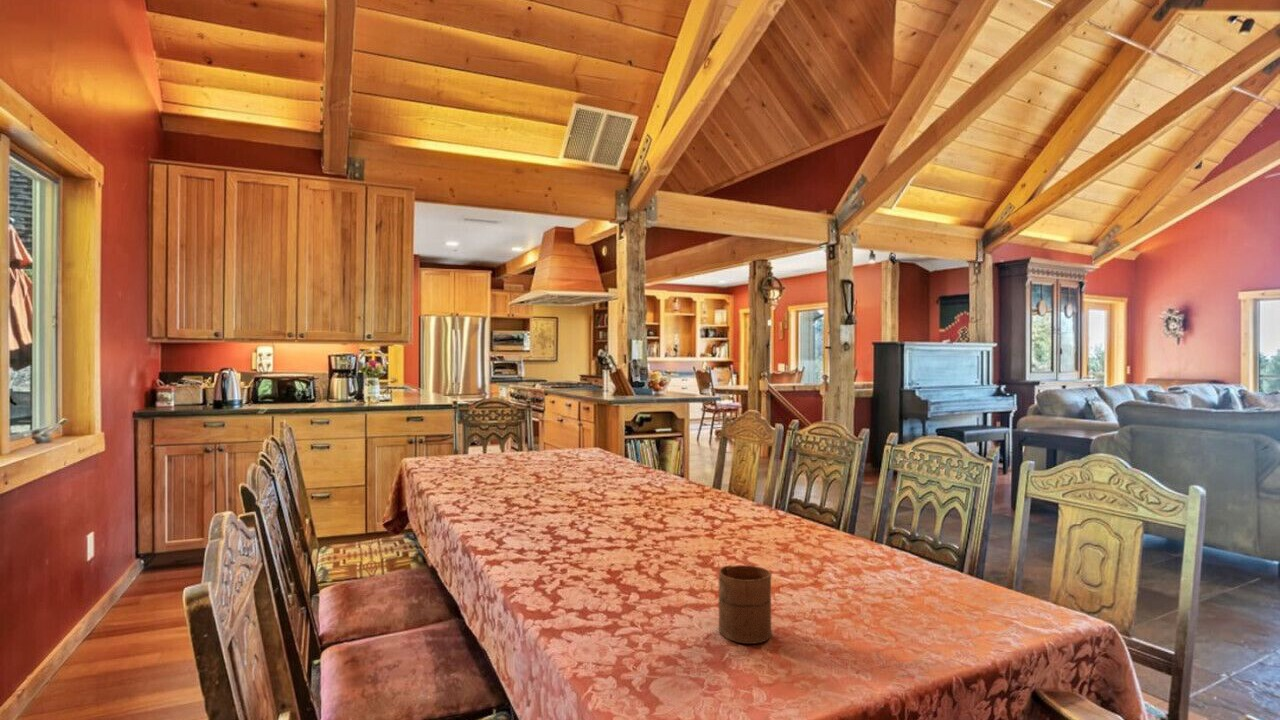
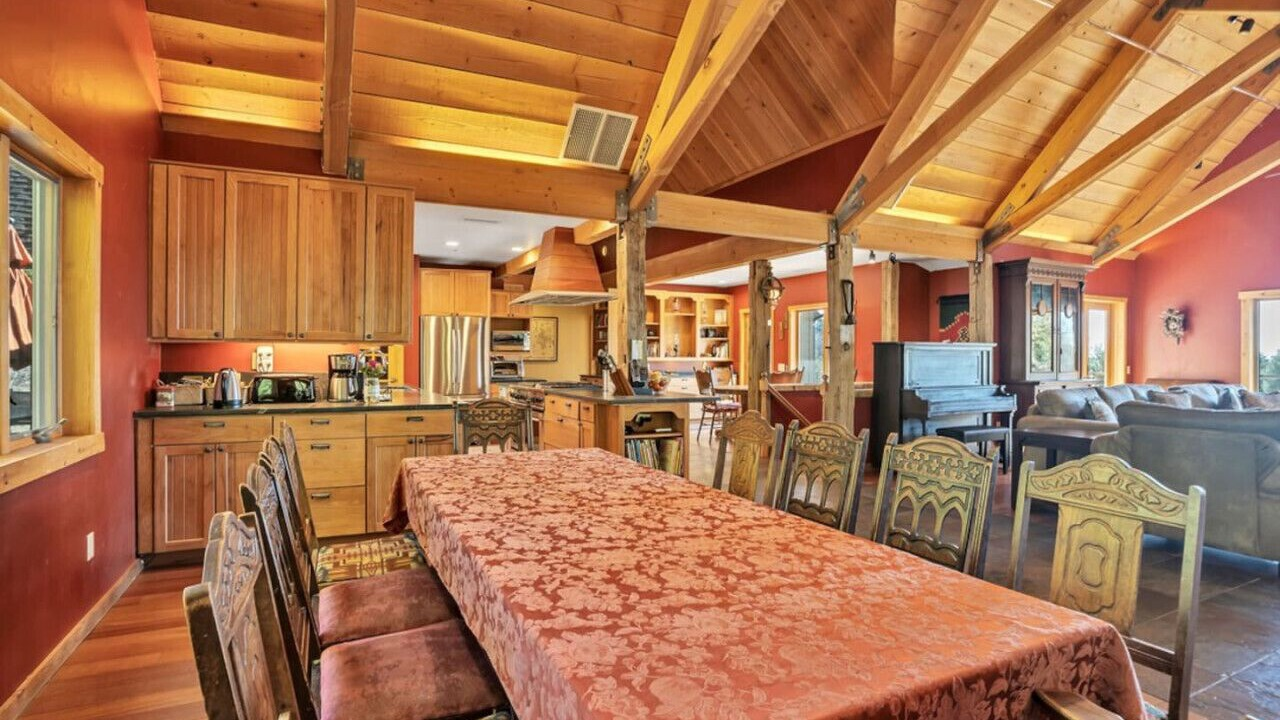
- cup (743, 601)
